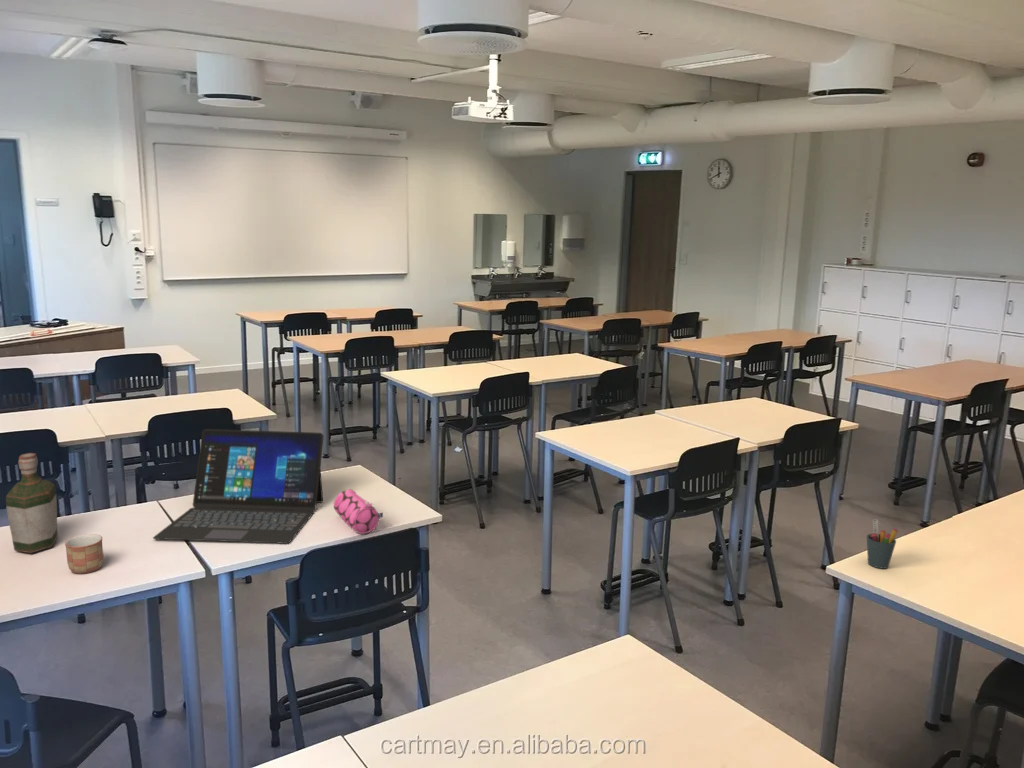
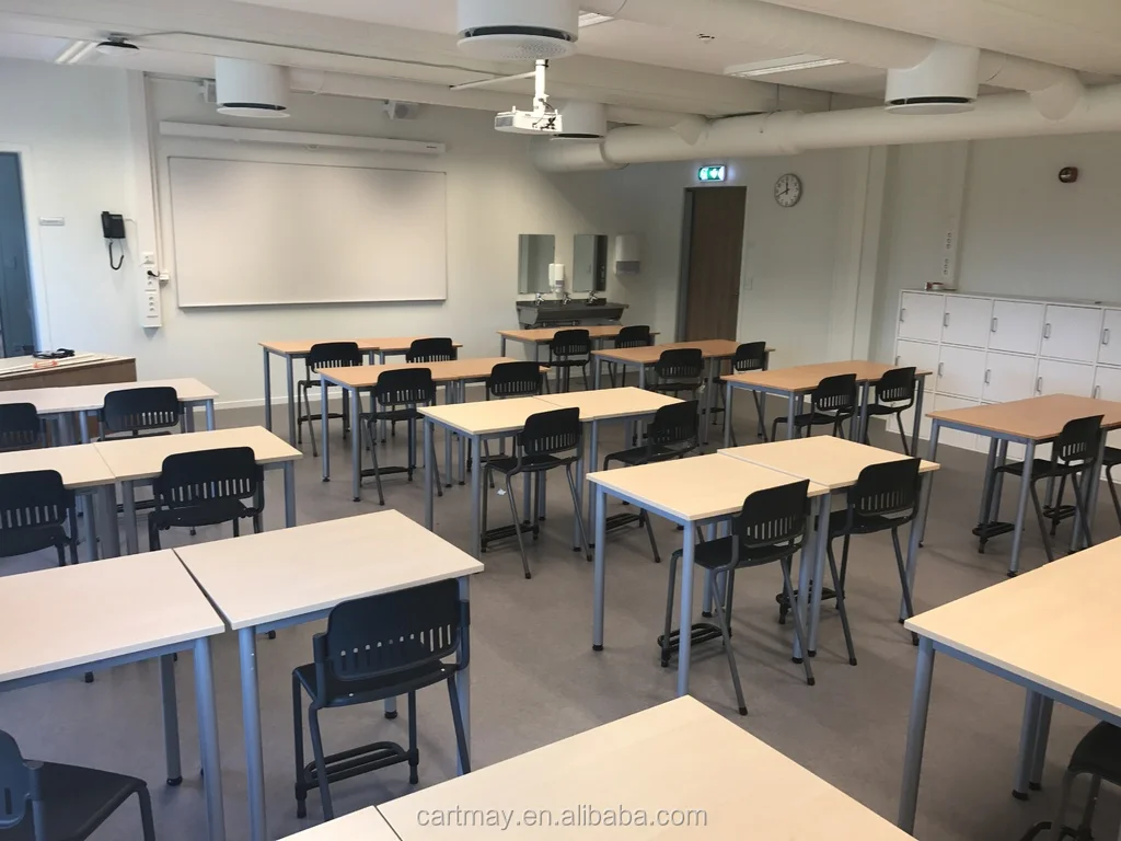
- bottle (32, 501)
- pen holder (881, 544)
- mug (85, 552)
- laptop (243, 482)
- pencil case (356, 509)
